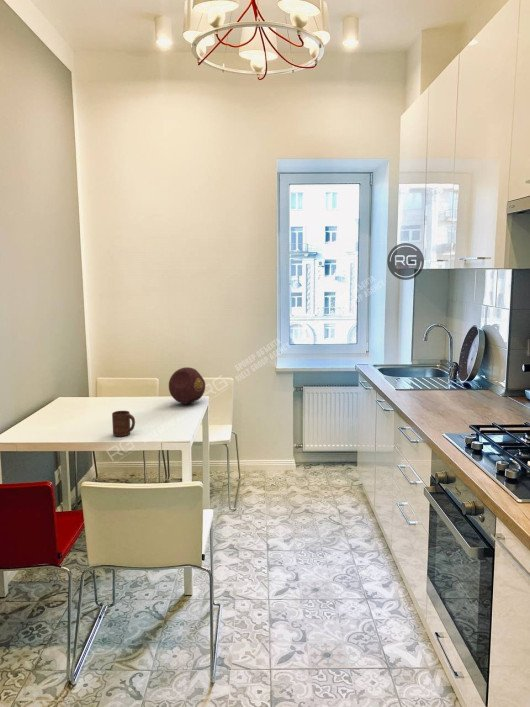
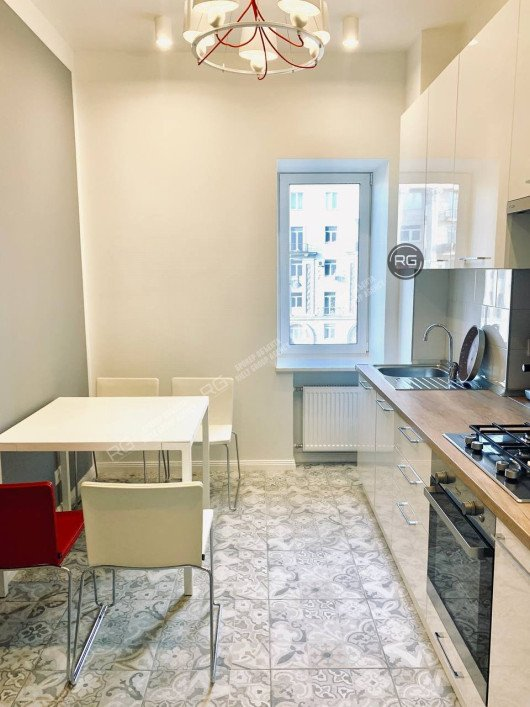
- decorative ball (187, 385)
- cup (124, 423)
